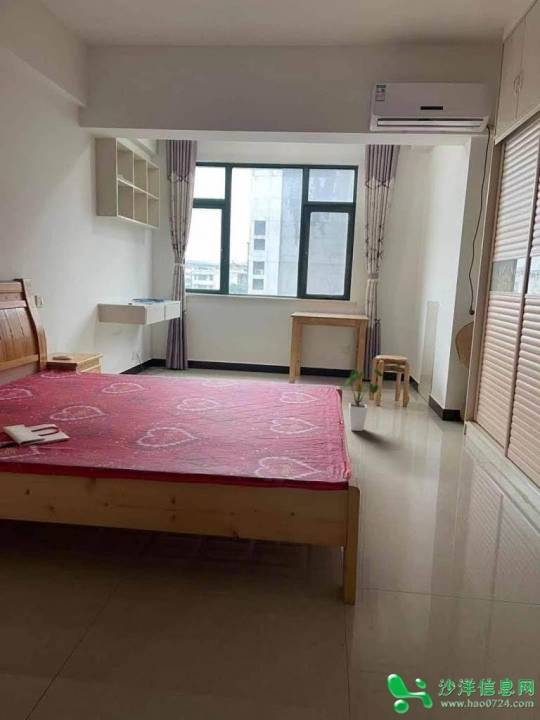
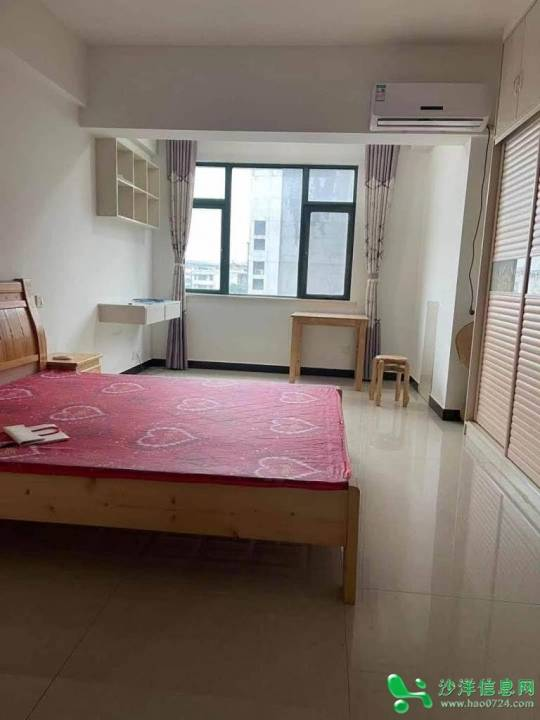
- house plant (361, 399)
